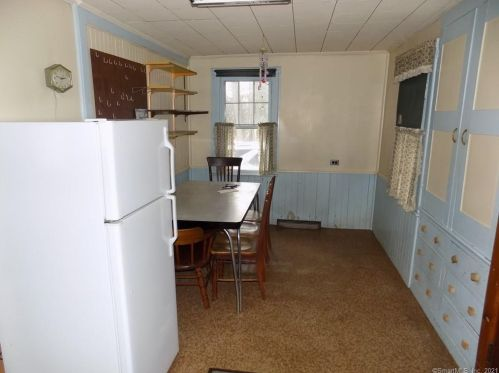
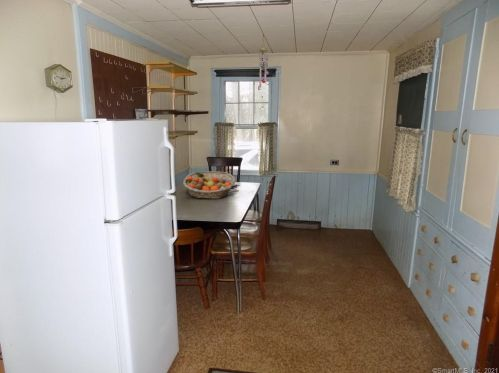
+ fruit basket (209, 184)
